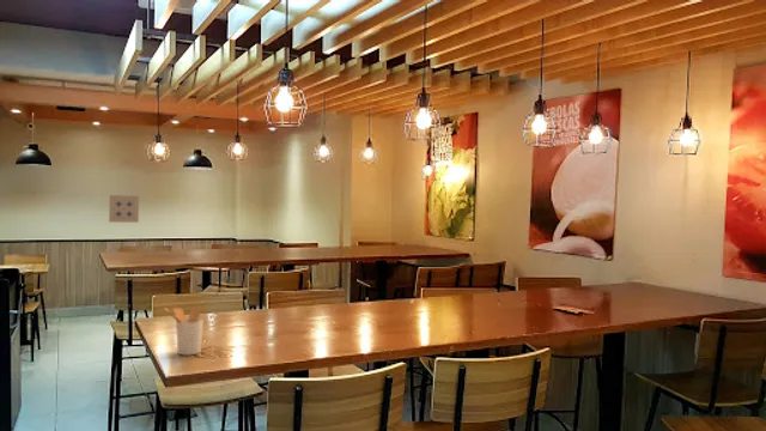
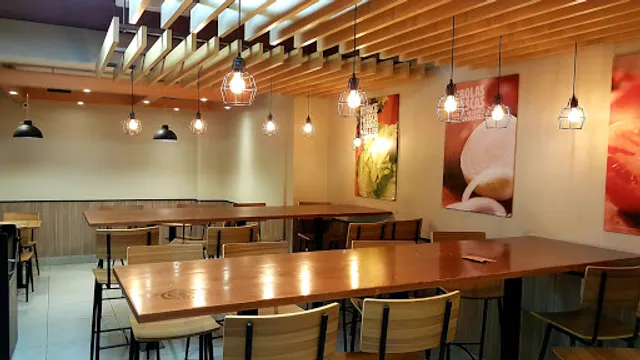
- utensil holder (182, 328)
- wall art (123, 208)
